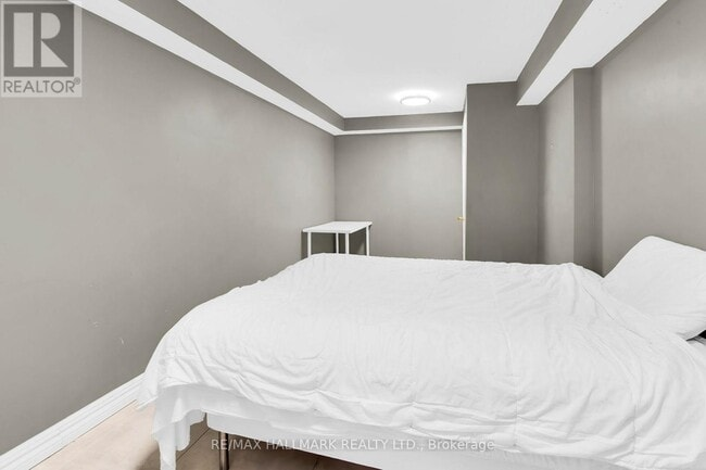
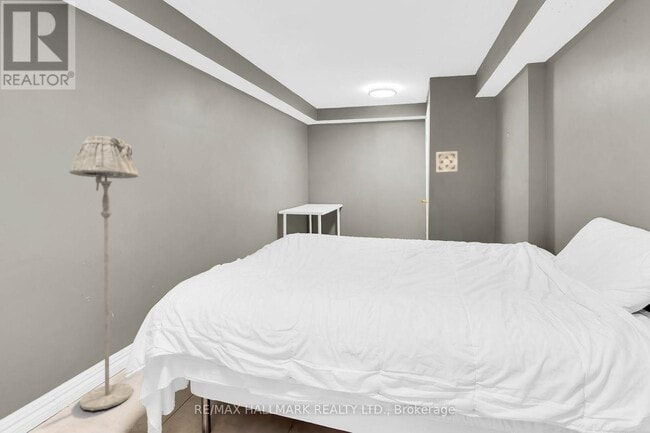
+ wall ornament (446, 162)
+ floor lamp (106, 268)
